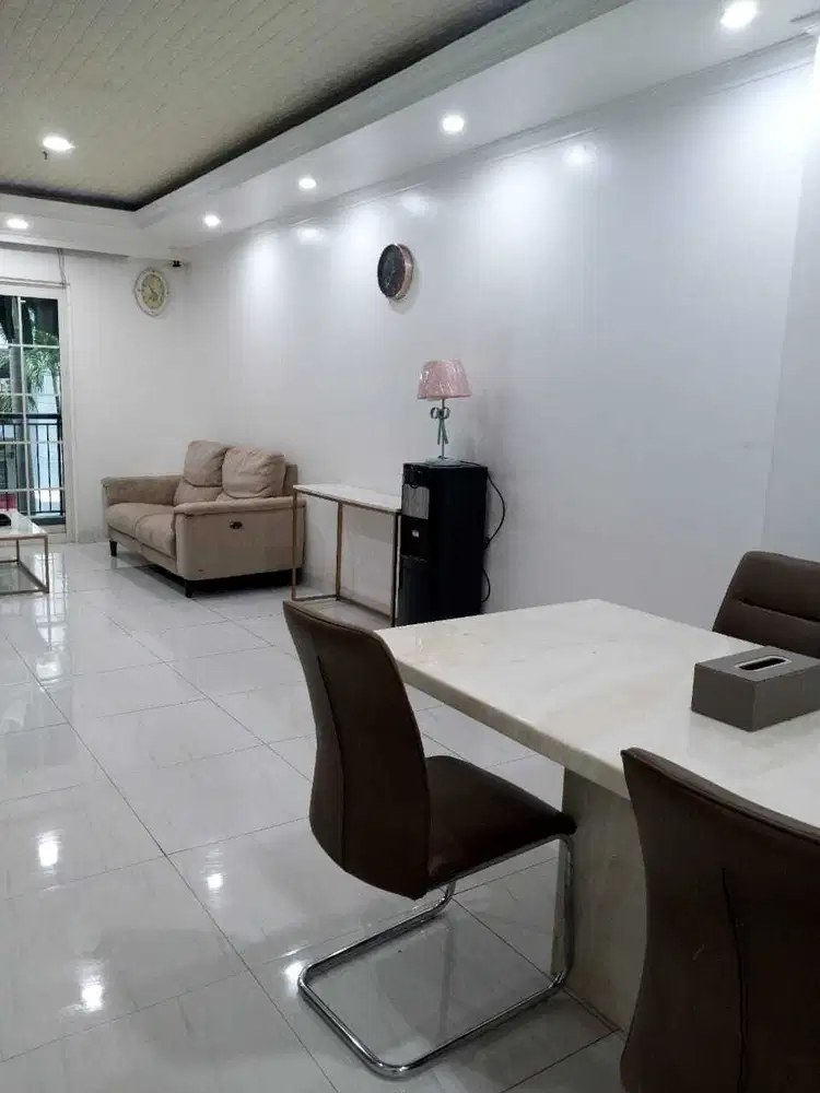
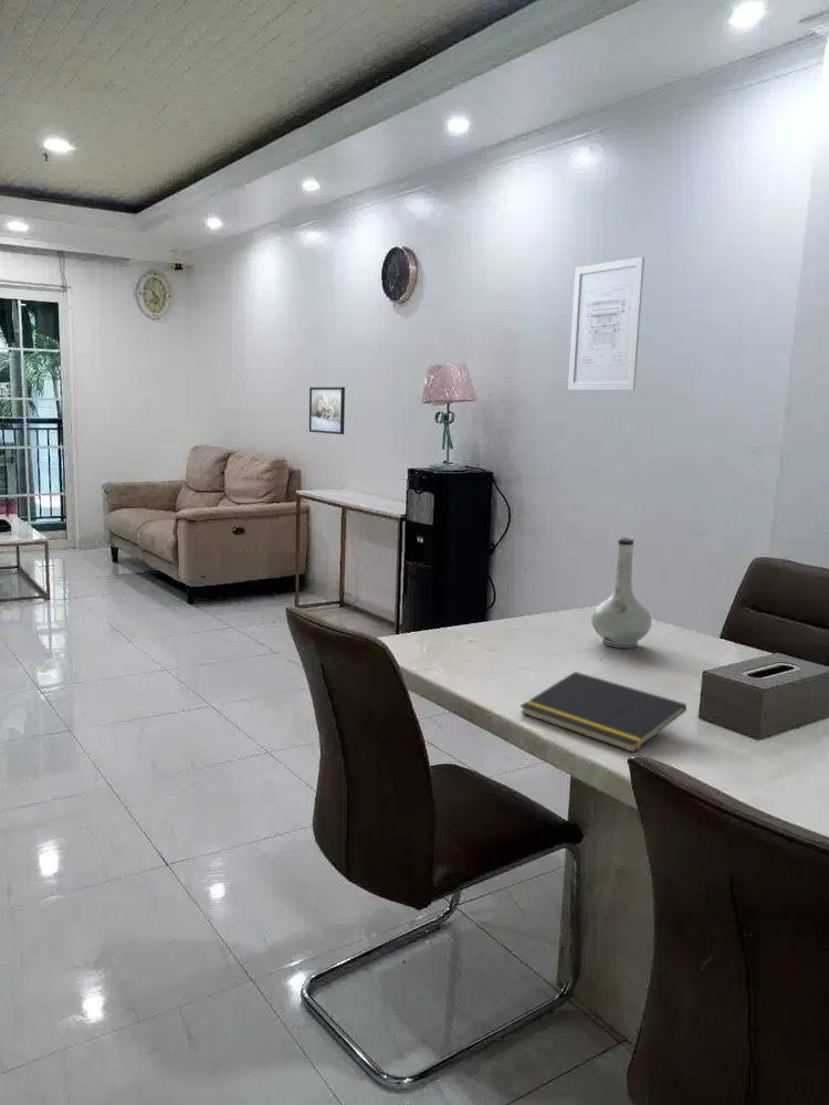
+ vase (623, 591)
+ wall art (604, 326)
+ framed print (326, 410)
+ notepad (601, 708)
